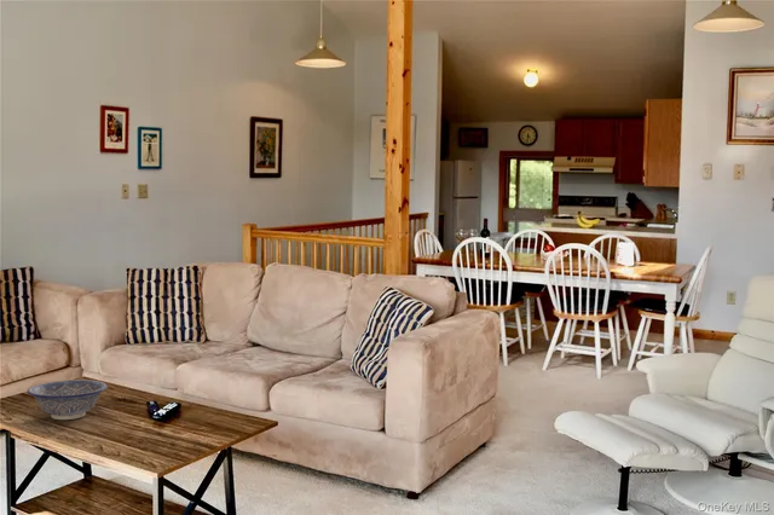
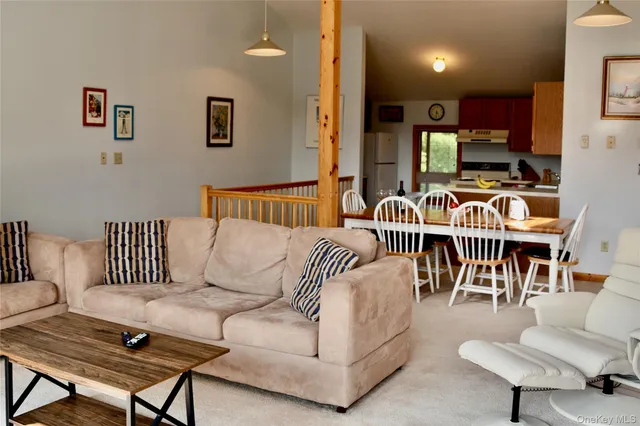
- decorative bowl (68, 401)
